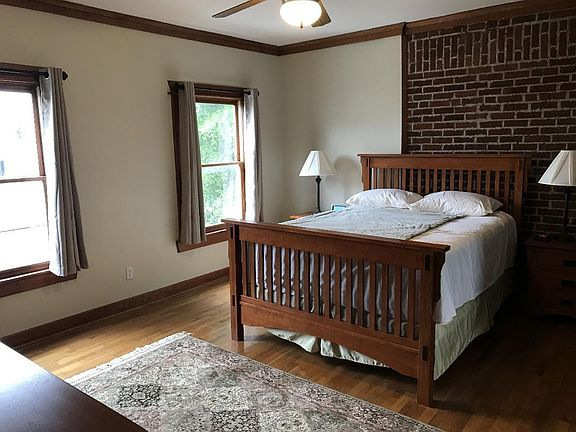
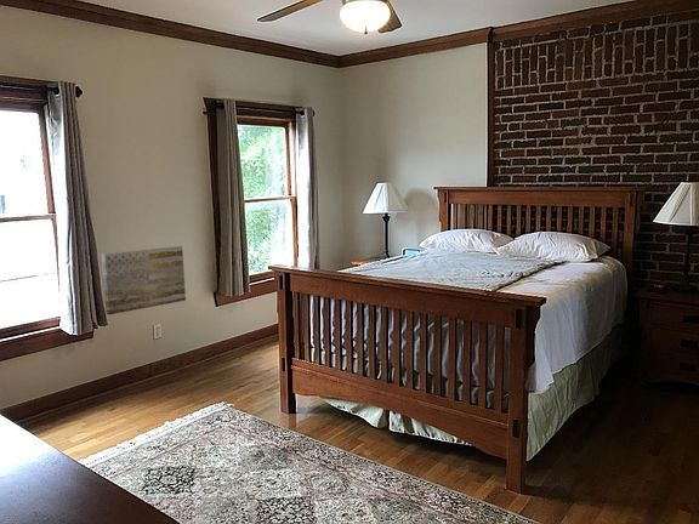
+ wall art (146, 278)
